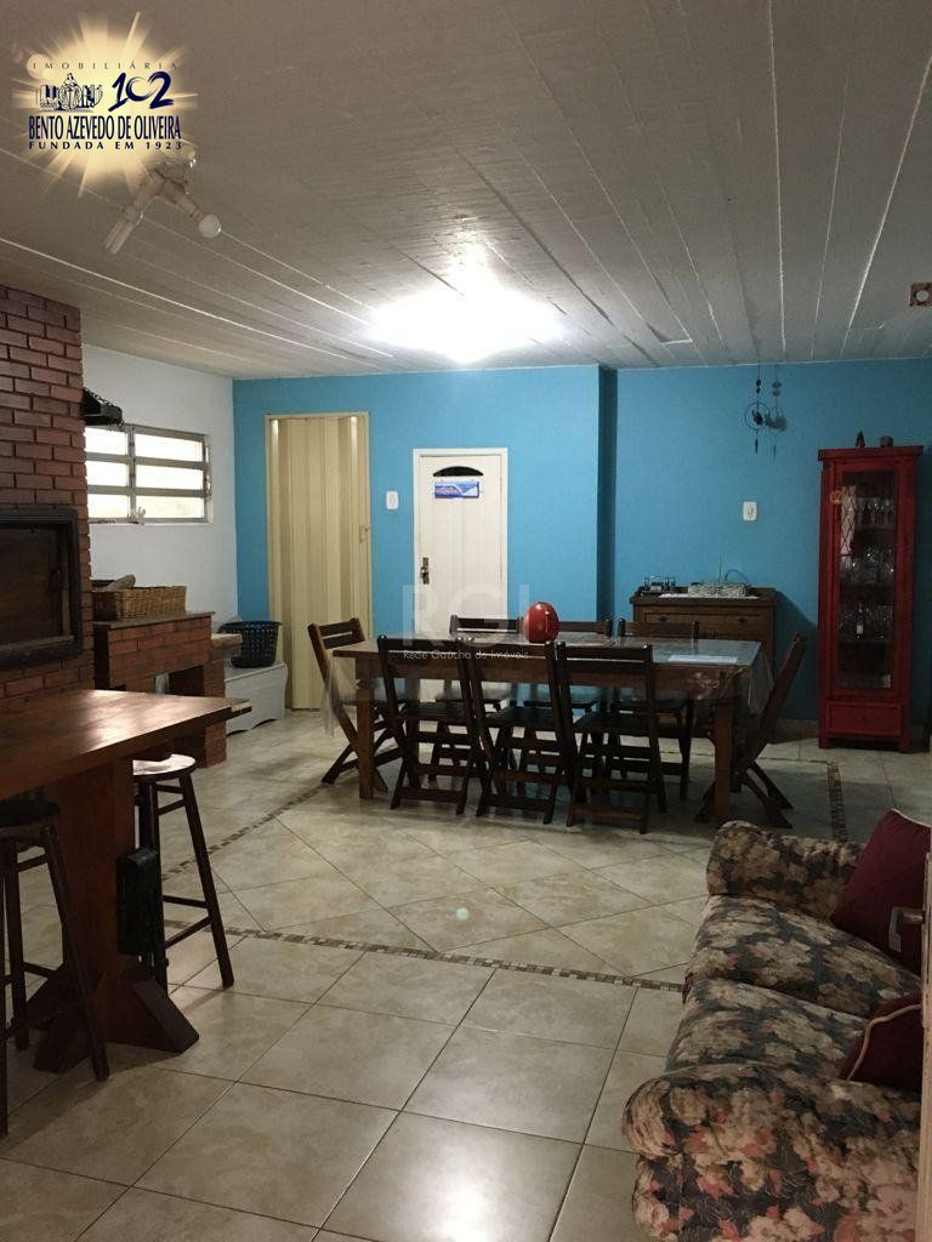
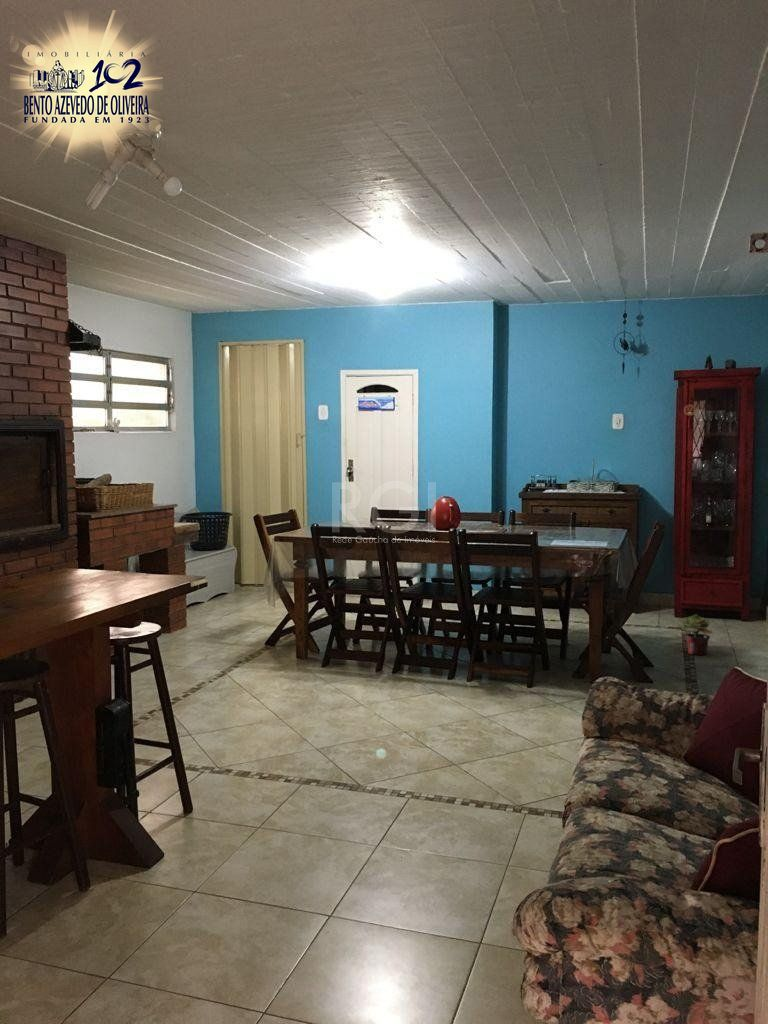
+ potted plant (694, 633)
